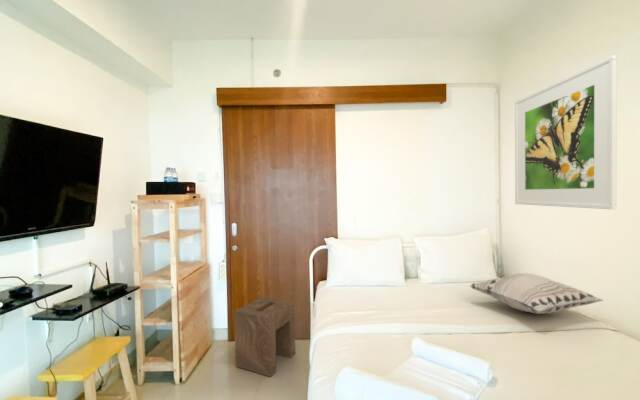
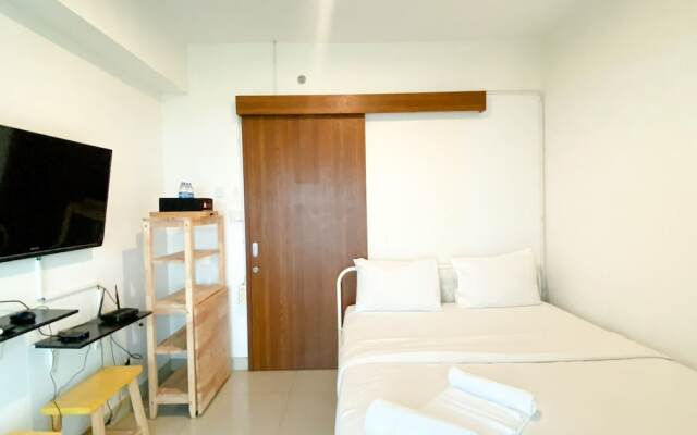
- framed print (555, 144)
- decorative pillow (530, 292)
- stool (265, 333)
